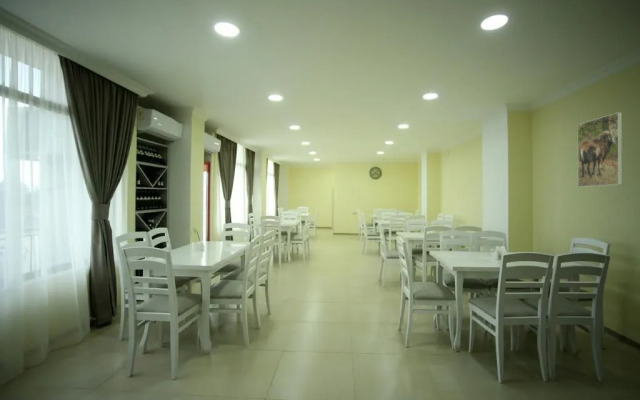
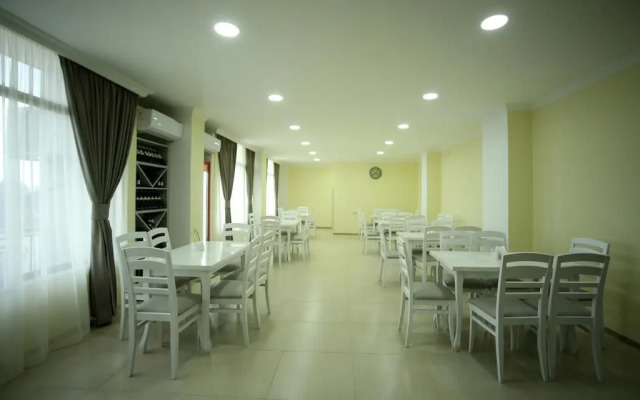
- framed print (598, 152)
